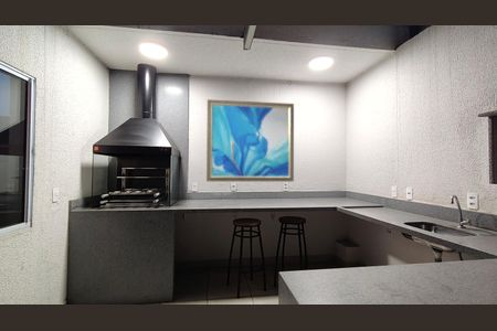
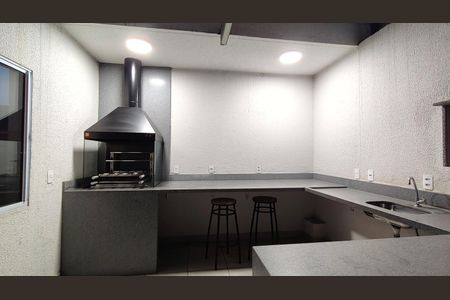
- wall art (251, 141)
